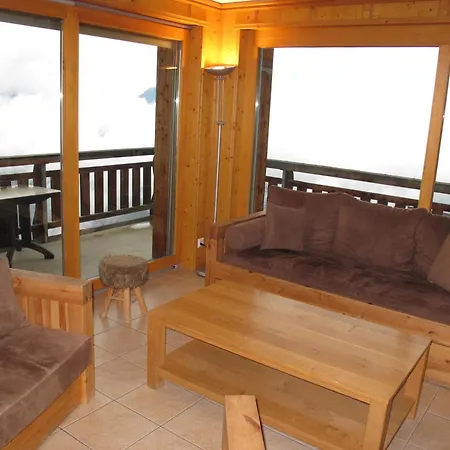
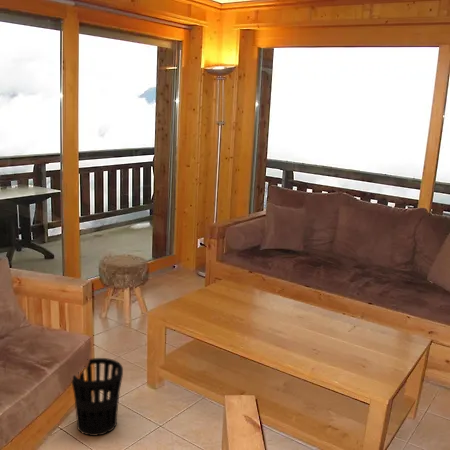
+ wastebasket (97, 396)
